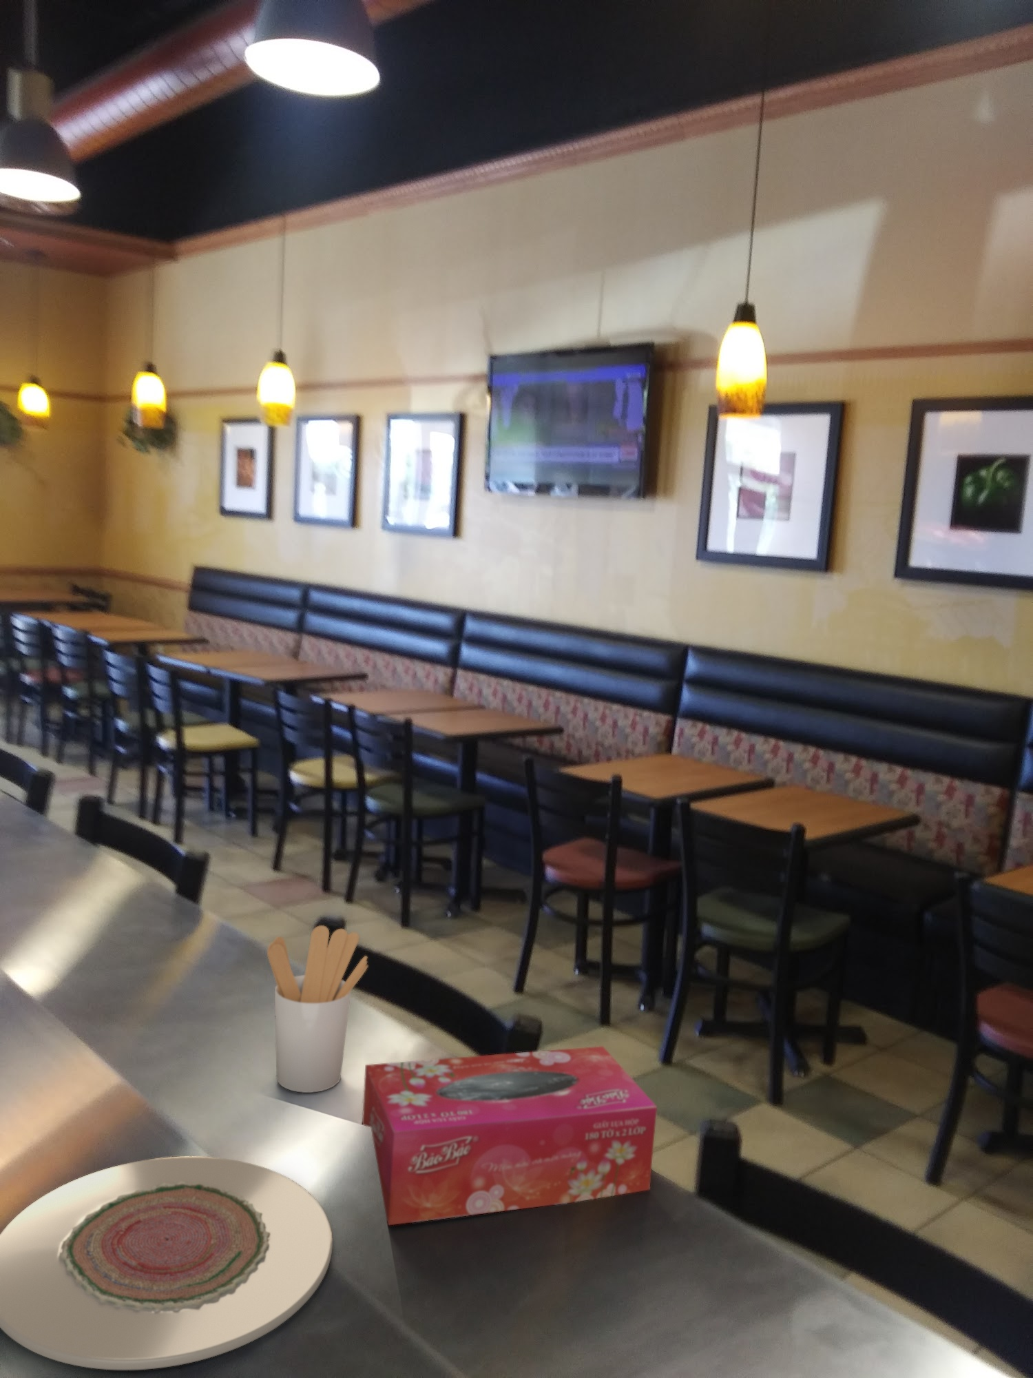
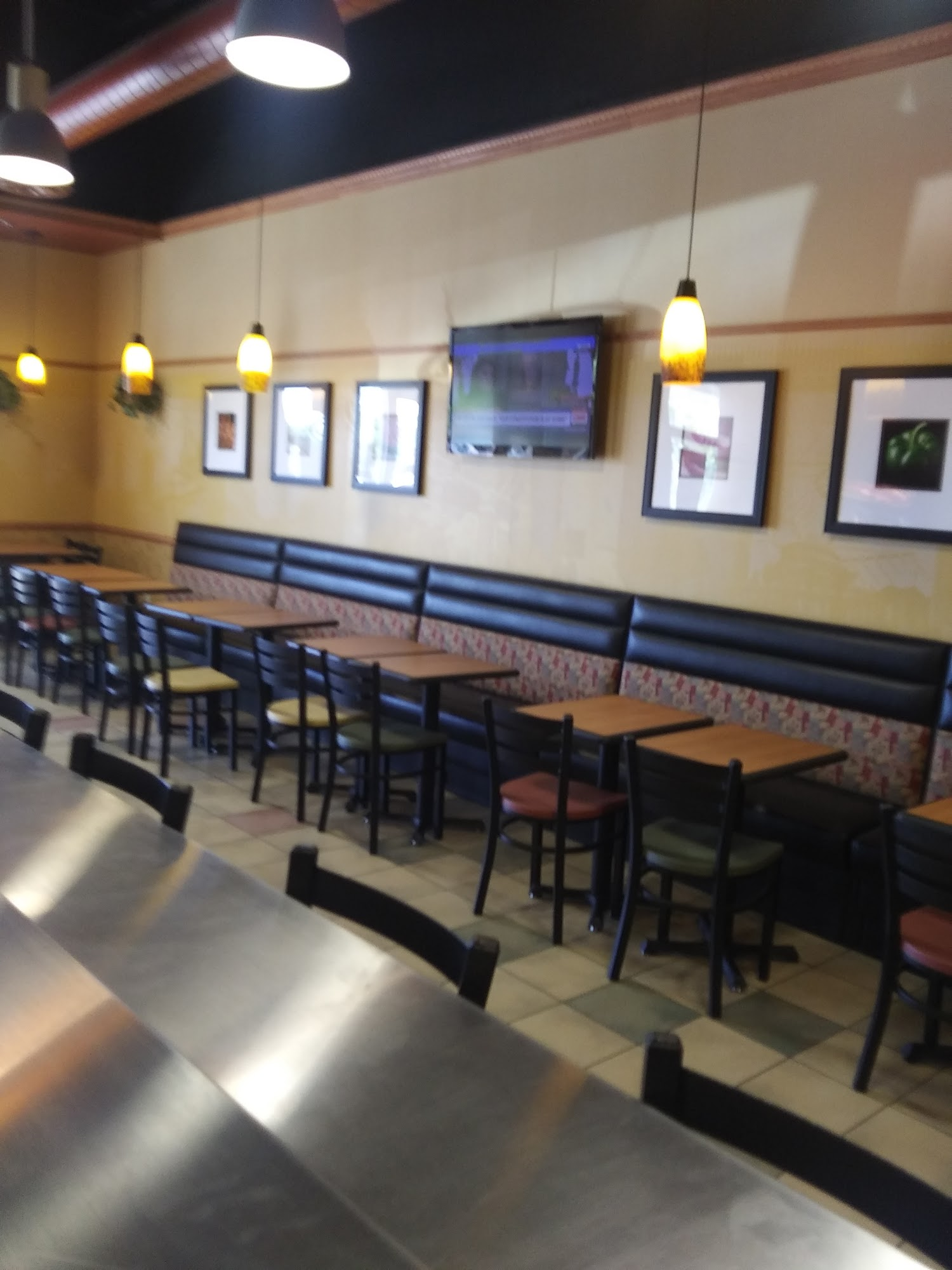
- plate (165, 1246)
- utensil holder (318, 1004)
- tissue box (505, 1127)
